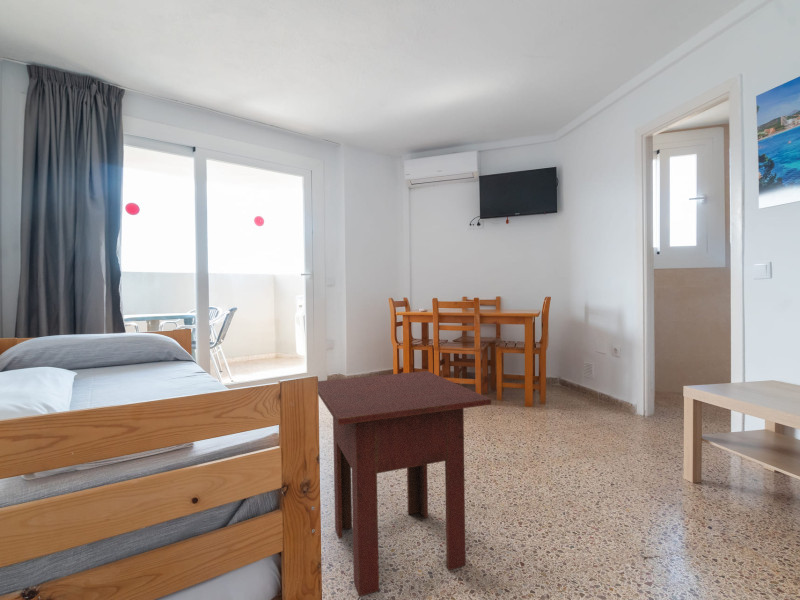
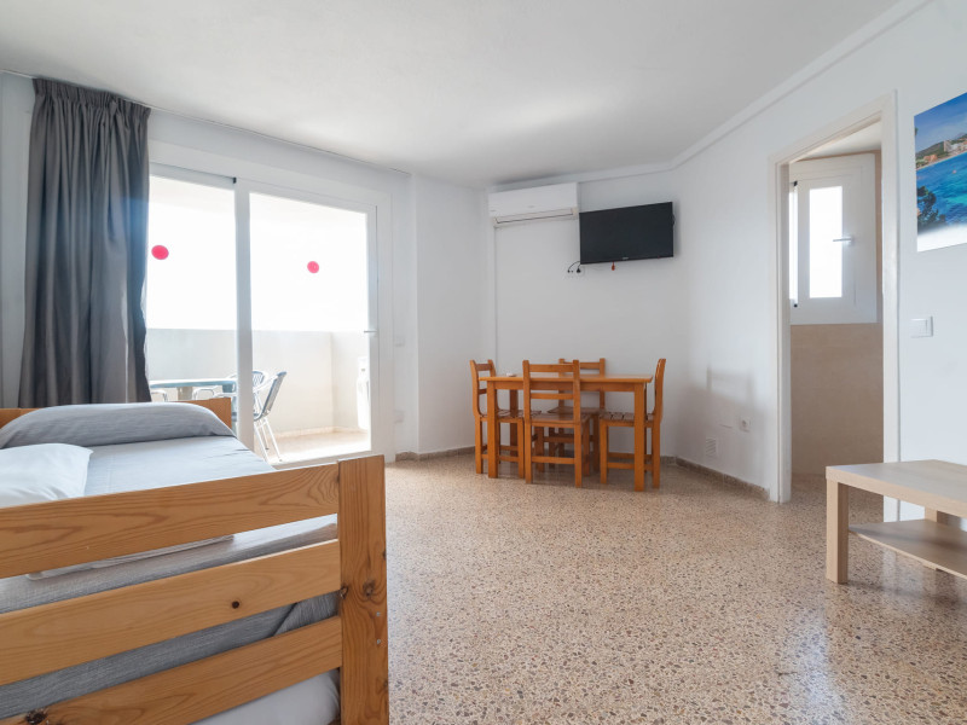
- side table (394, 468)
